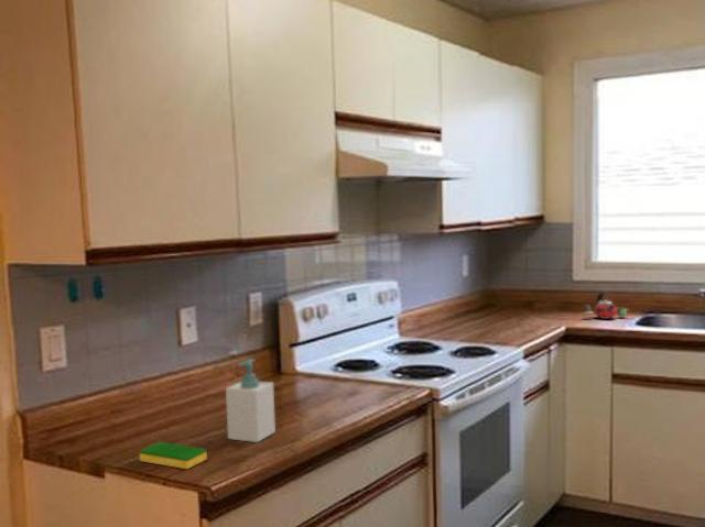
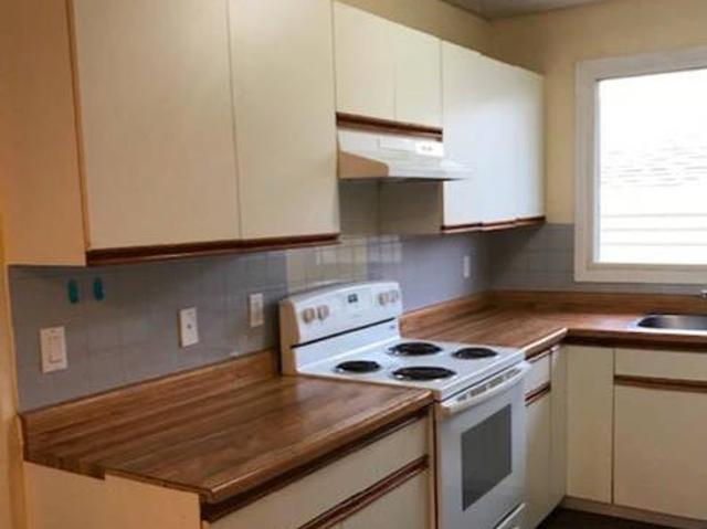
- kettle (606, 305)
- dish sponge (173, 454)
- soap bottle (250, 398)
